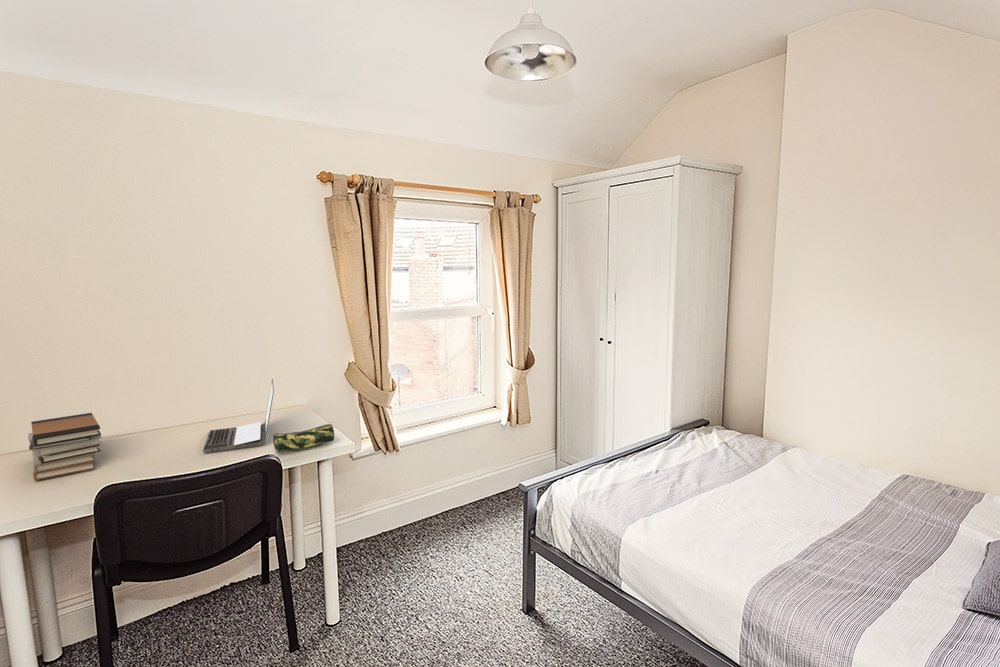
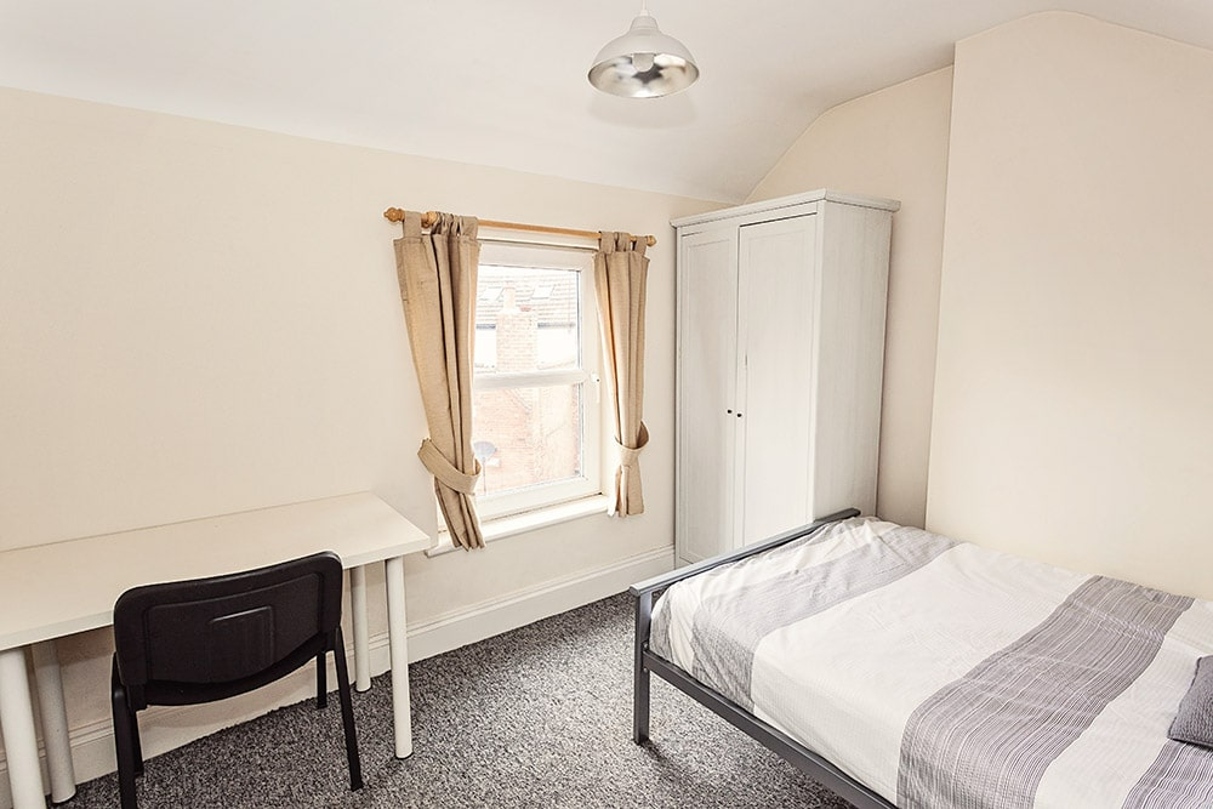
- laptop (244, 425)
- pencil case (302, 438)
- book stack (65, 444)
